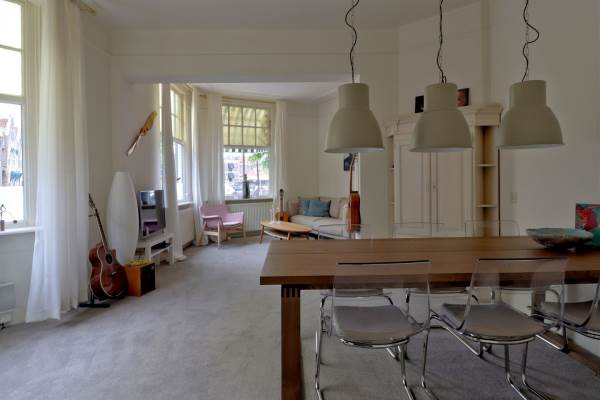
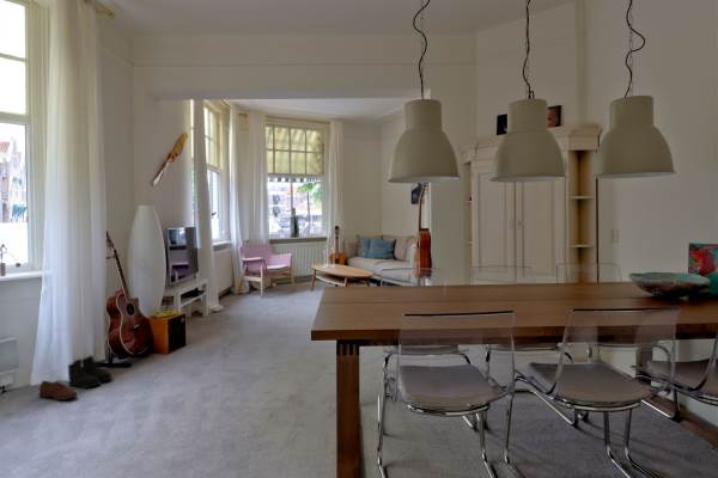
+ shoe (59, 388)
+ boots (90, 369)
